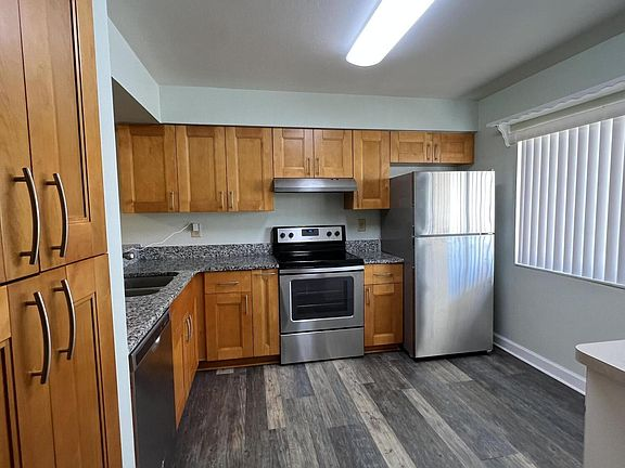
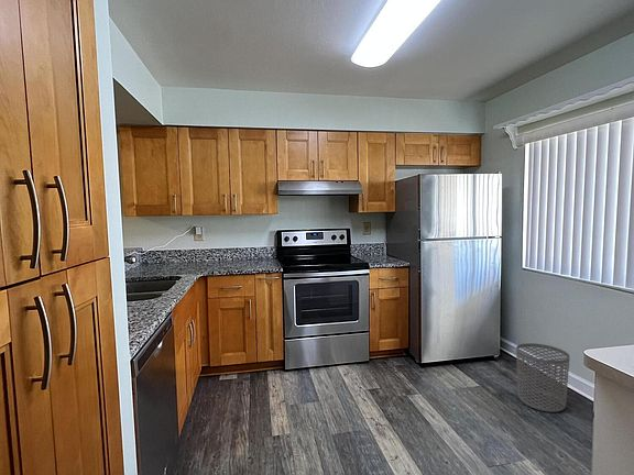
+ waste bin (542, 377)
